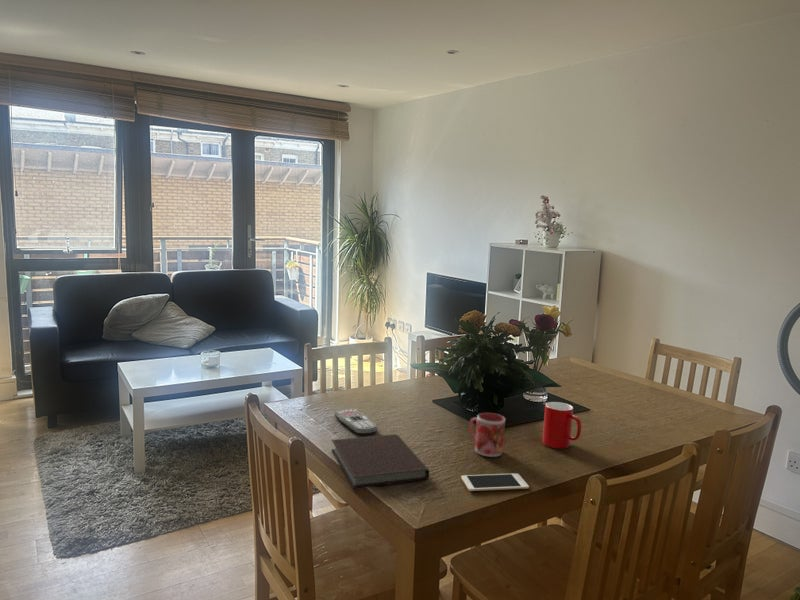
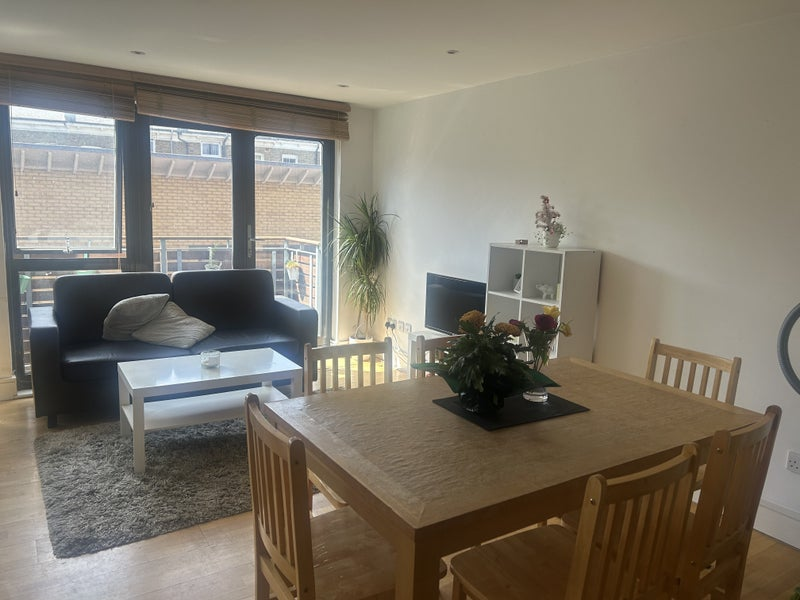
- cup (561, 427)
- cell phone (494, 482)
- notebook (377, 458)
- mug (485, 432)
- remote control (356, 421)
